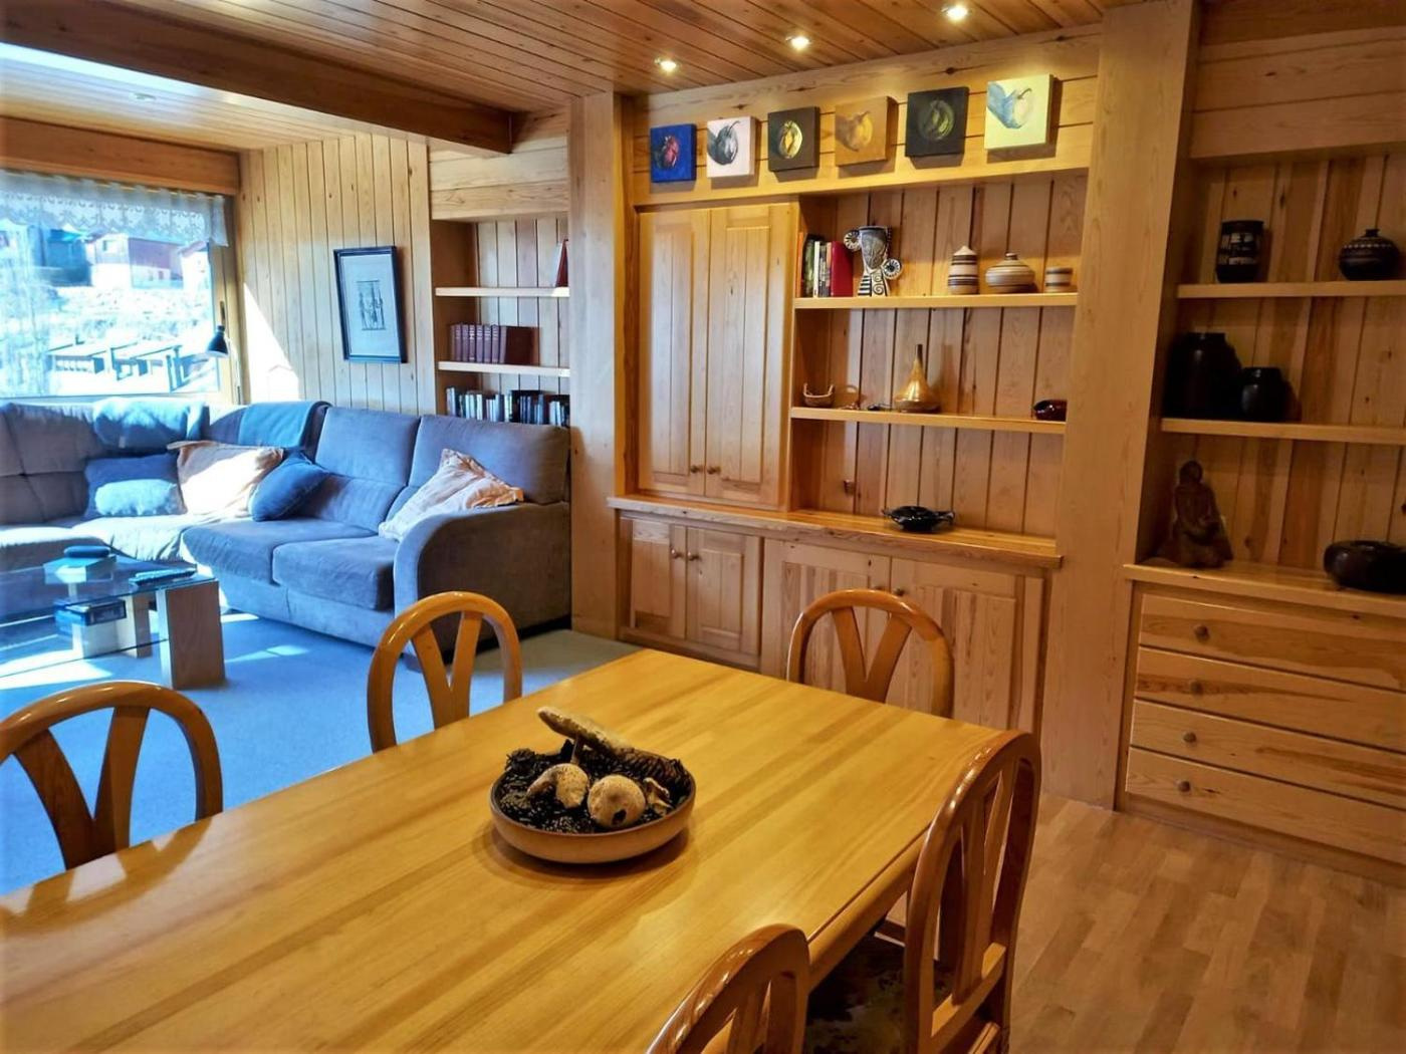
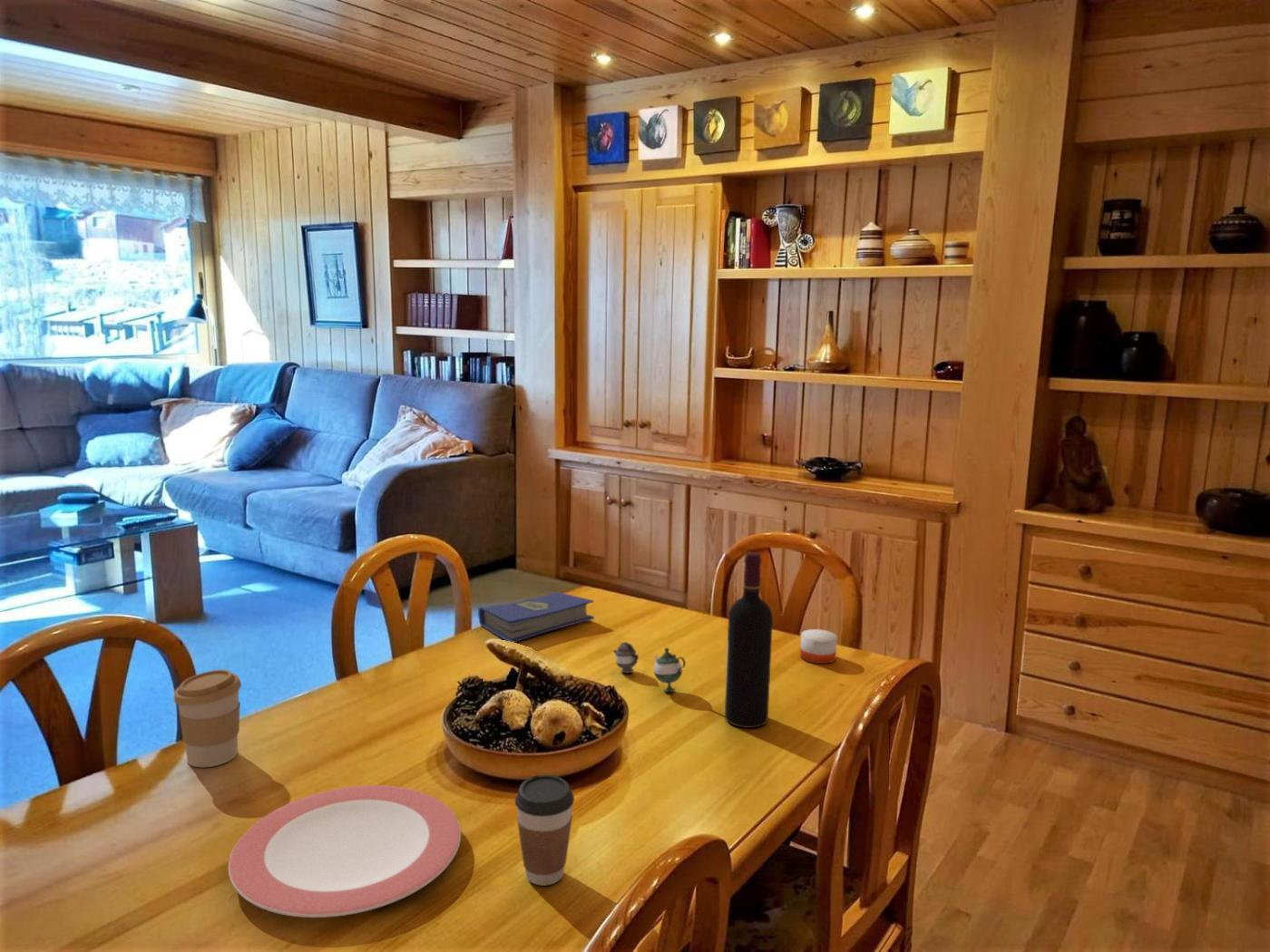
+ coffee cup (544, 831)
+ candle (818, 634)
+ coffee cup (210, 716)
+ wine bottle (749, 637)
+ hardcover book (534, 612)
+ plate (348, 848)
+ teapot (655, 660)
